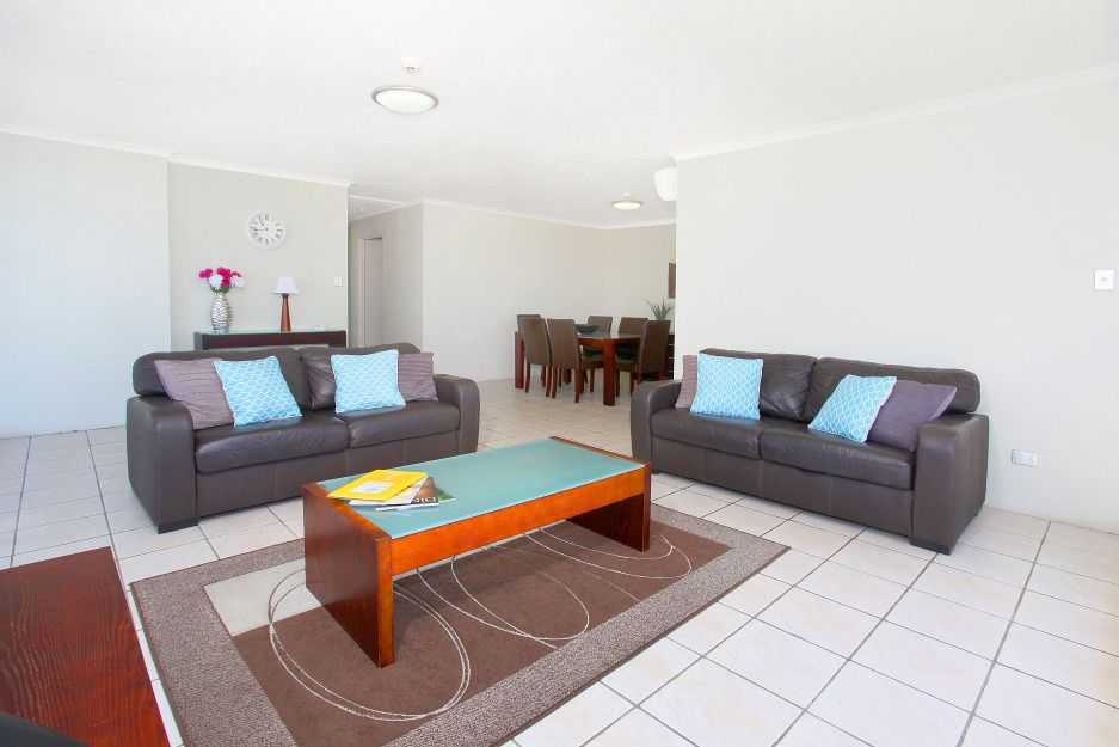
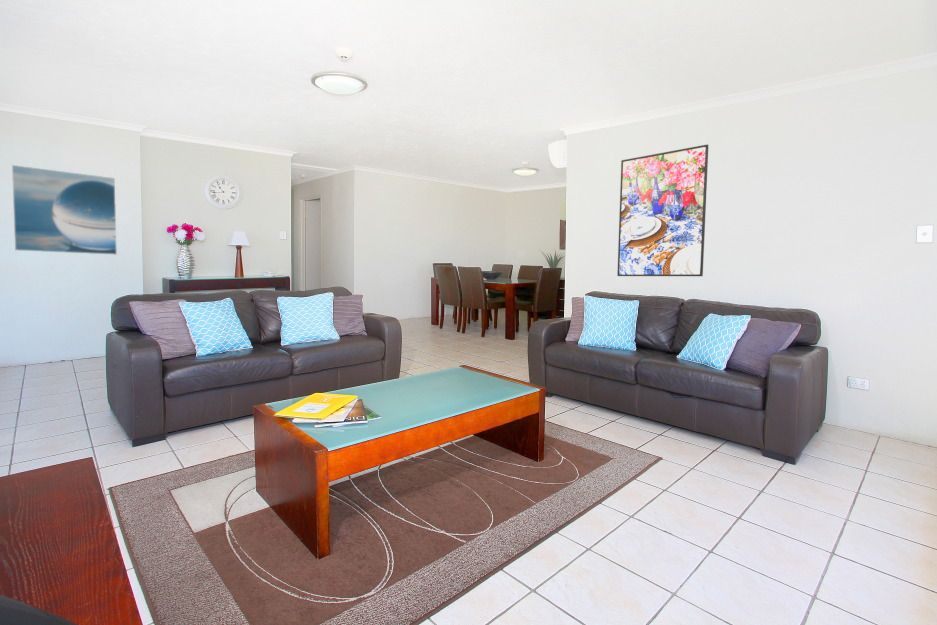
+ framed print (67, 212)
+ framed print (659, 215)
